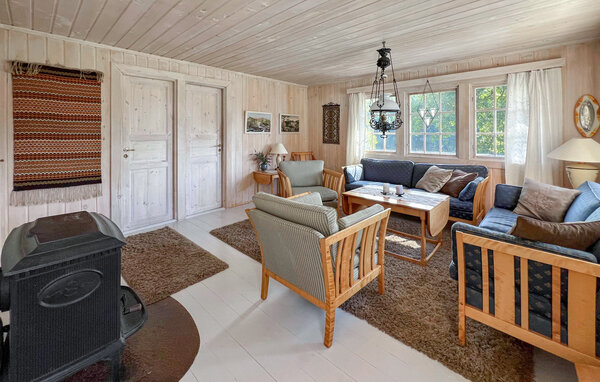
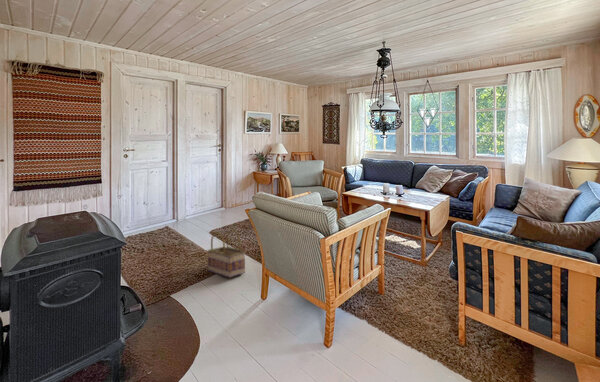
+ basket (226, 251)
